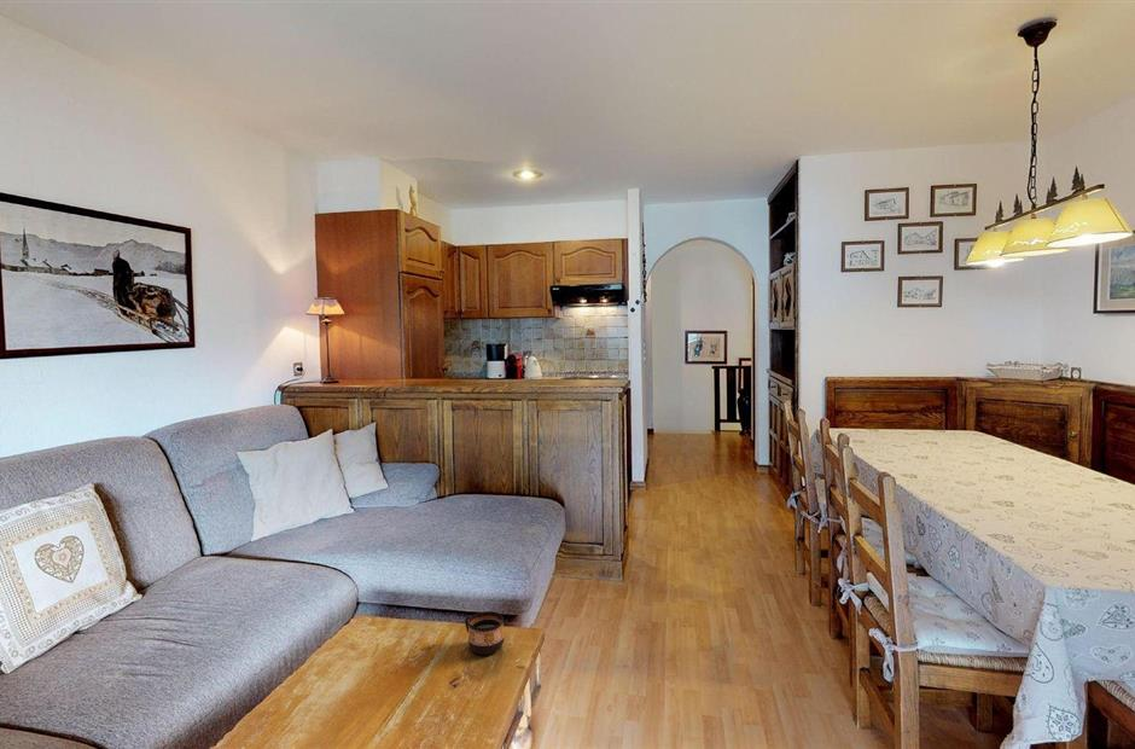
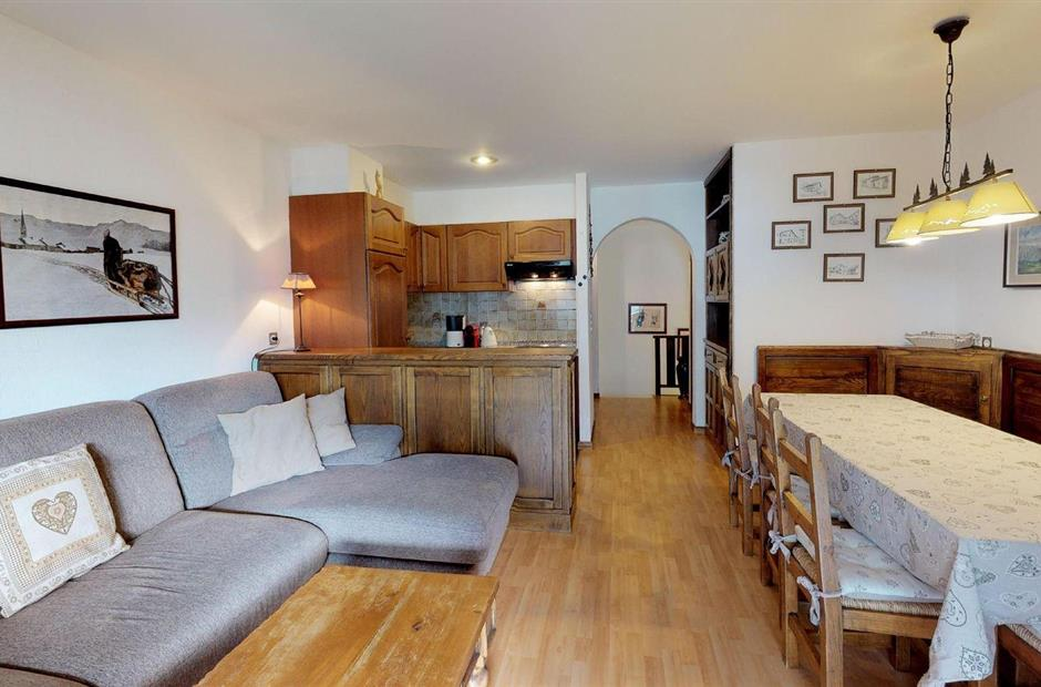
- cup (485, 632)
